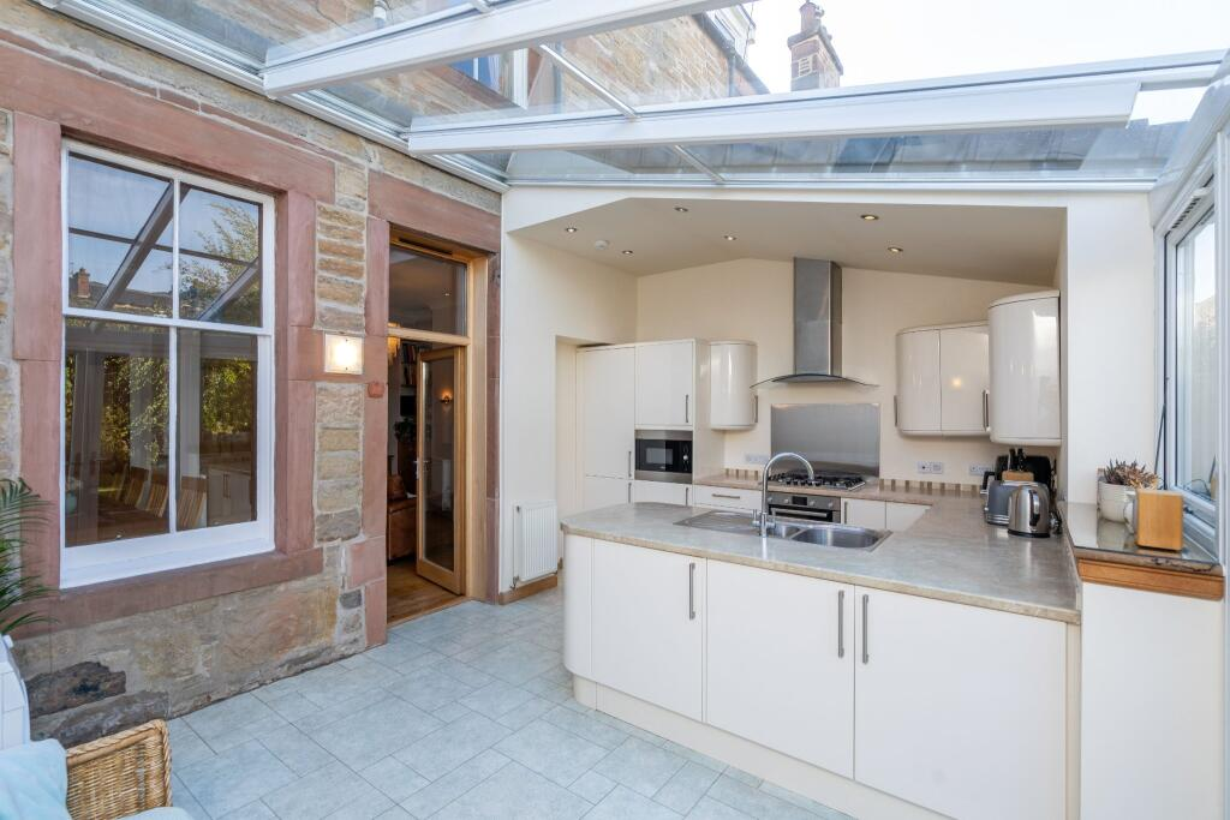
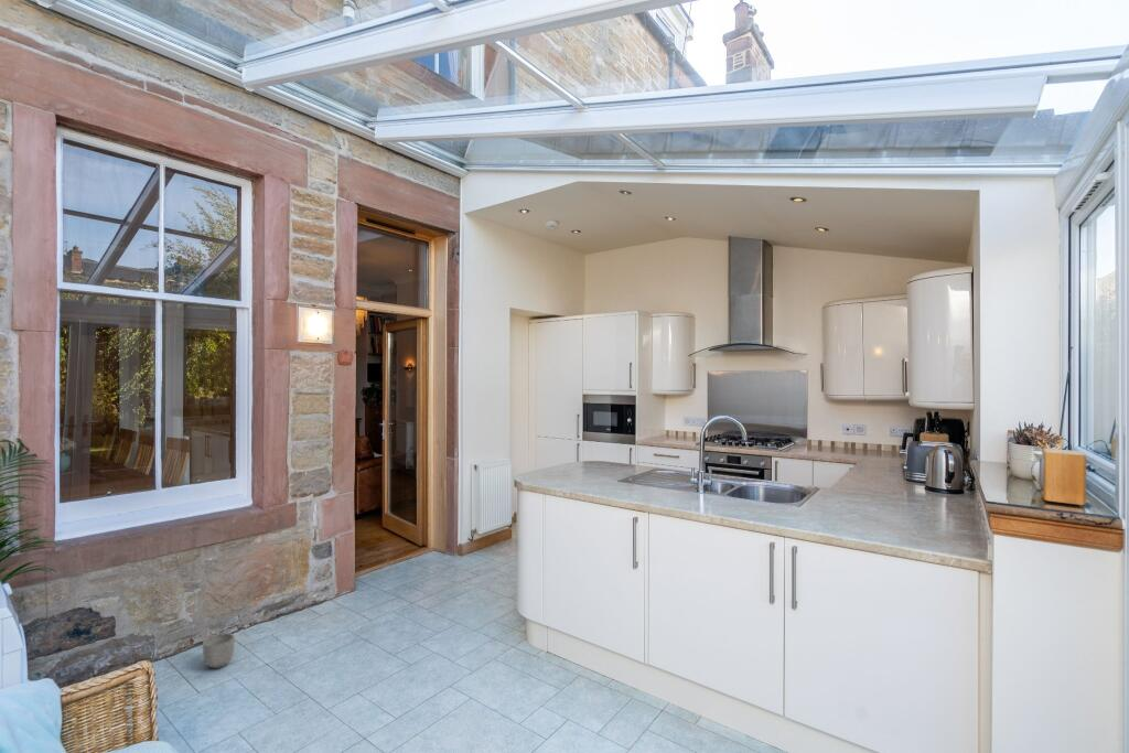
+ planter (218, 652)
